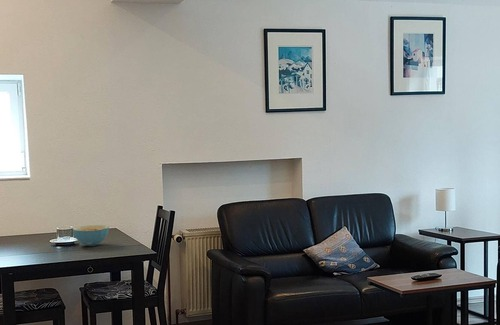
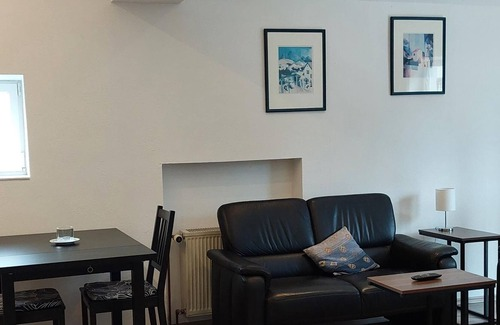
- cereal bowl (91, 236)
